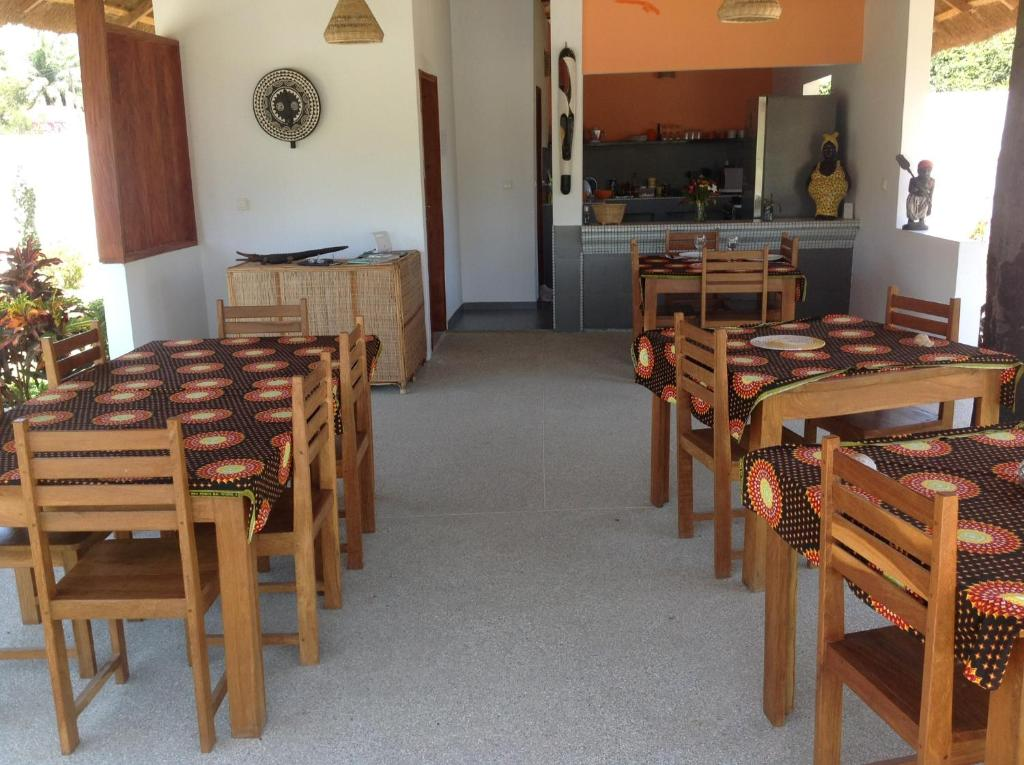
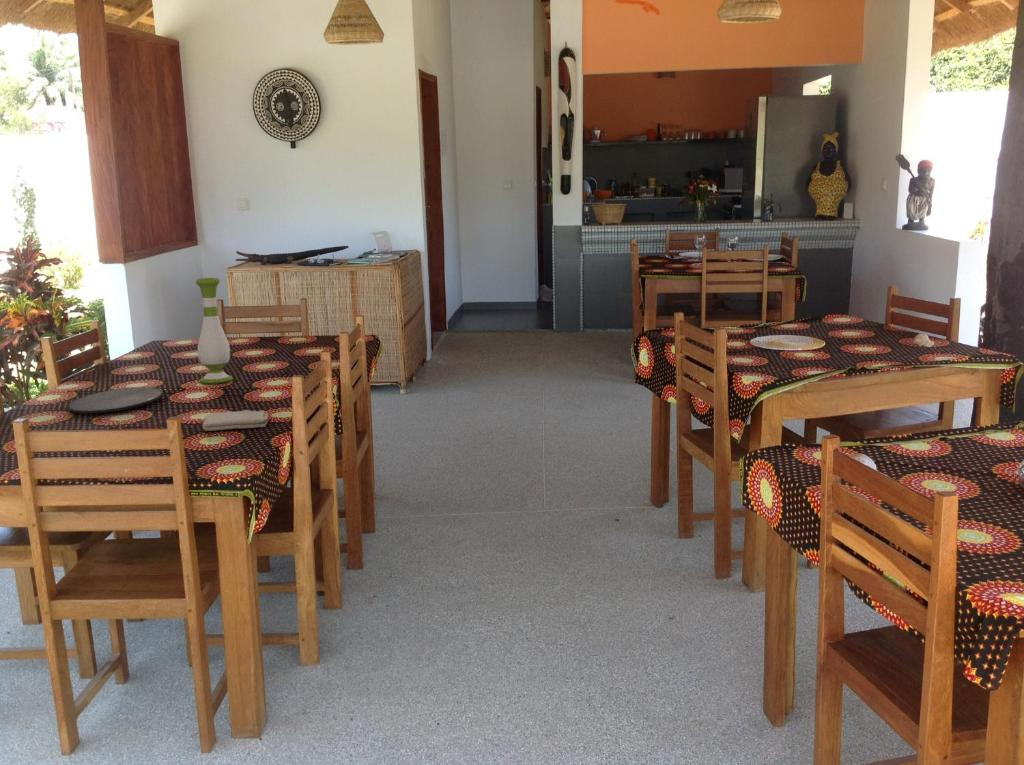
+ washcloth (235, 419)
+ plate (115, 399)
+ vase (212, 330)
